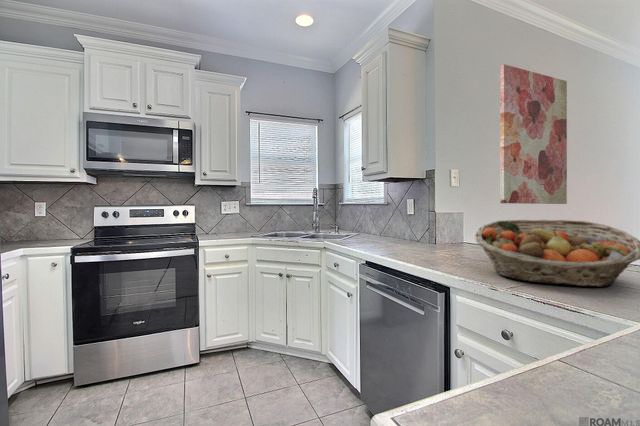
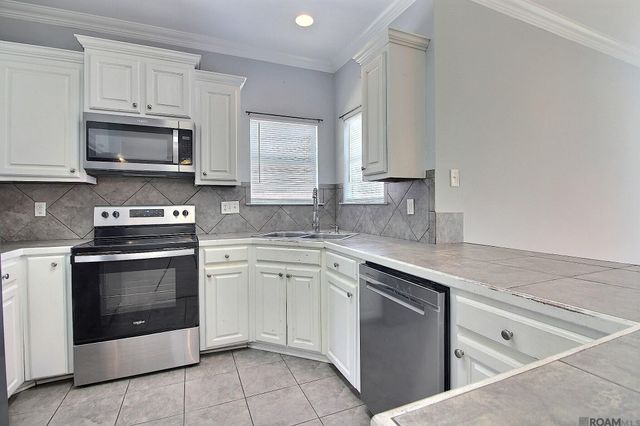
- wall art (535, 138)
- fruit basket (549, 248)
